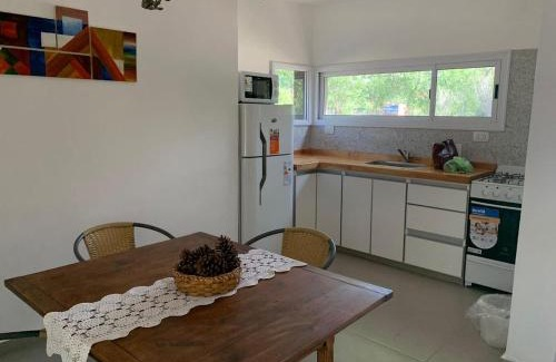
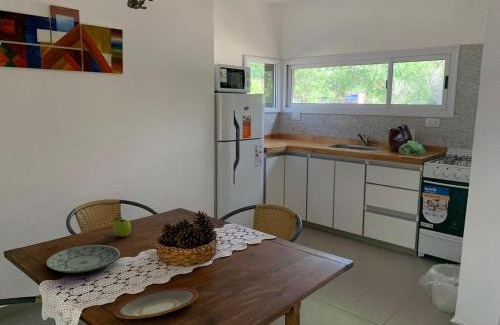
+ fruit (121, 226)
+ plate (158, 305)
+ plate (84, 260)
